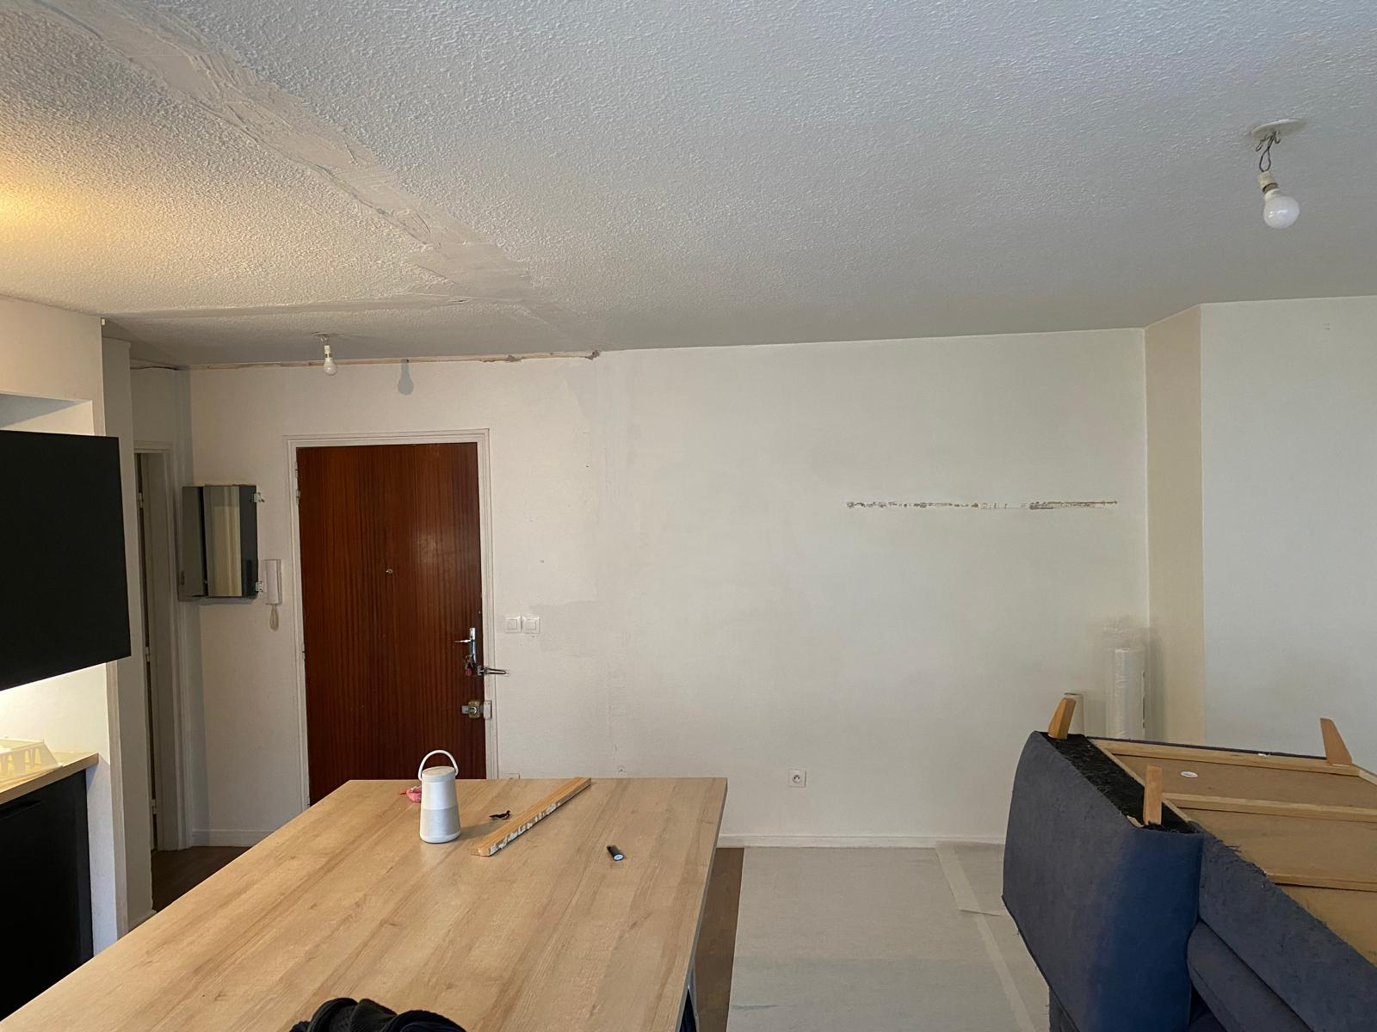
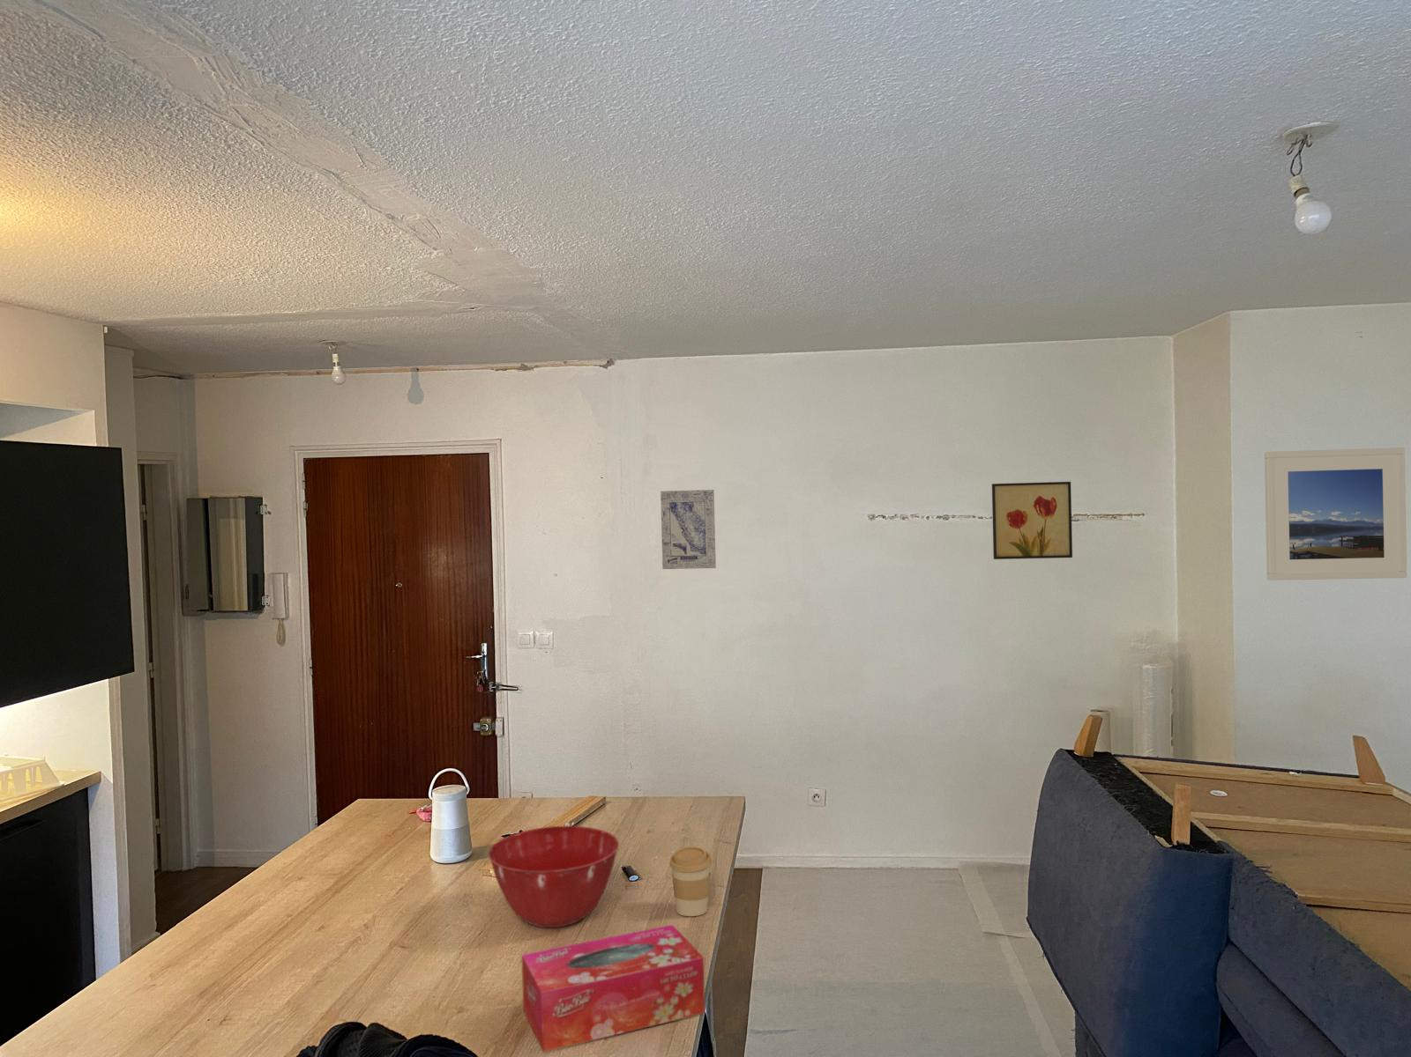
+ wall art (688, 530)
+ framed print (1334, 514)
+ wall art (1031, 521)
+ coffee cup (691, 880)
+ mixing bowl (554, 880)
+ tissue box (612, 983)
